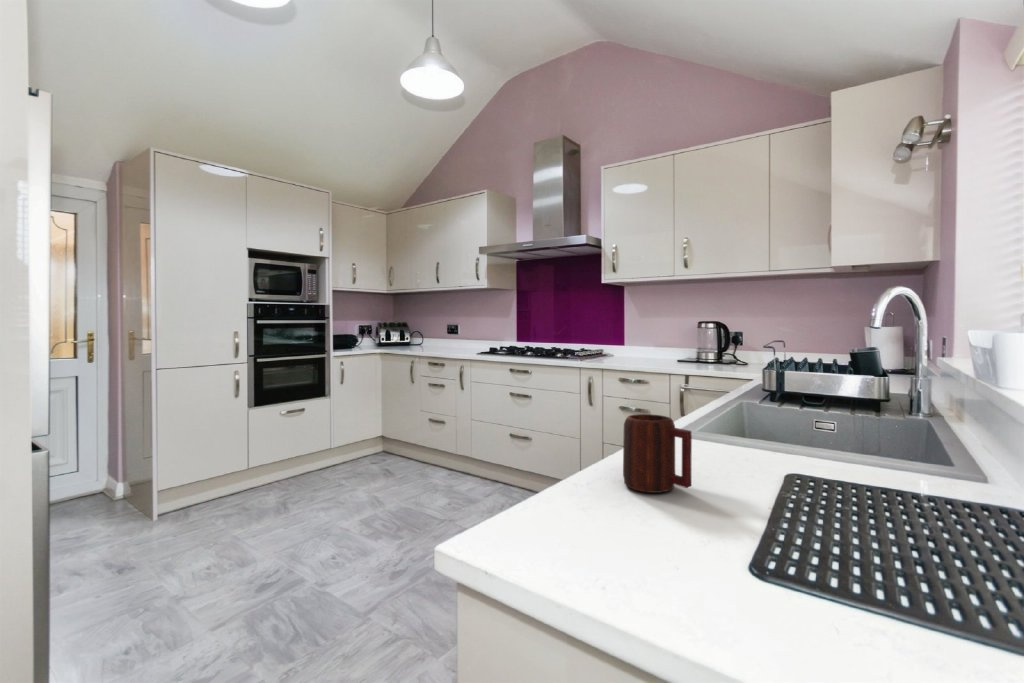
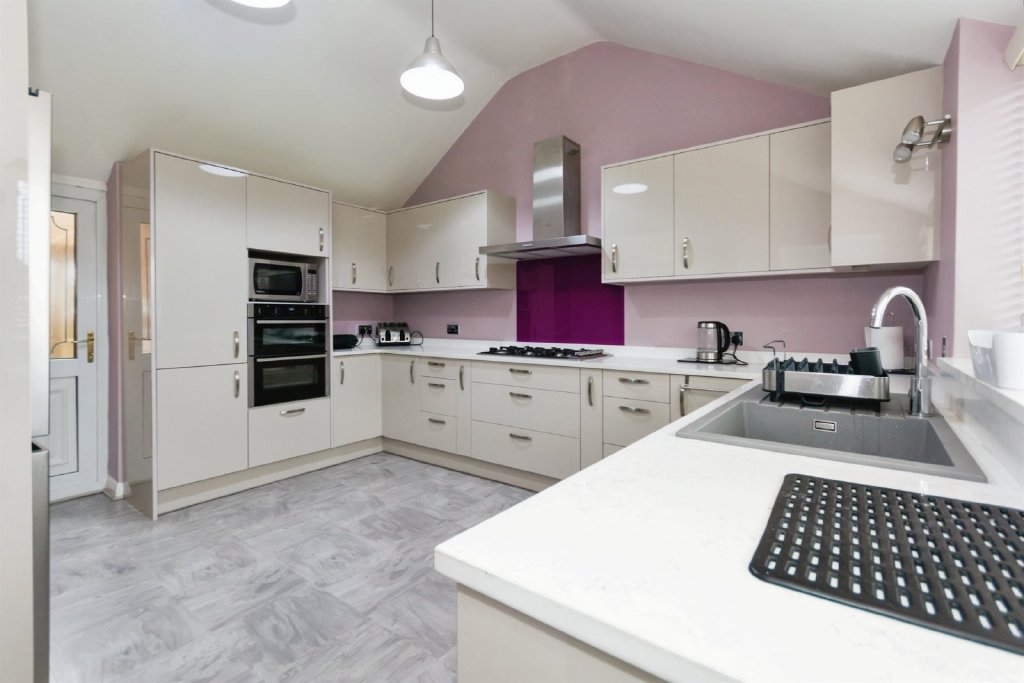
- mug (656, 453)
